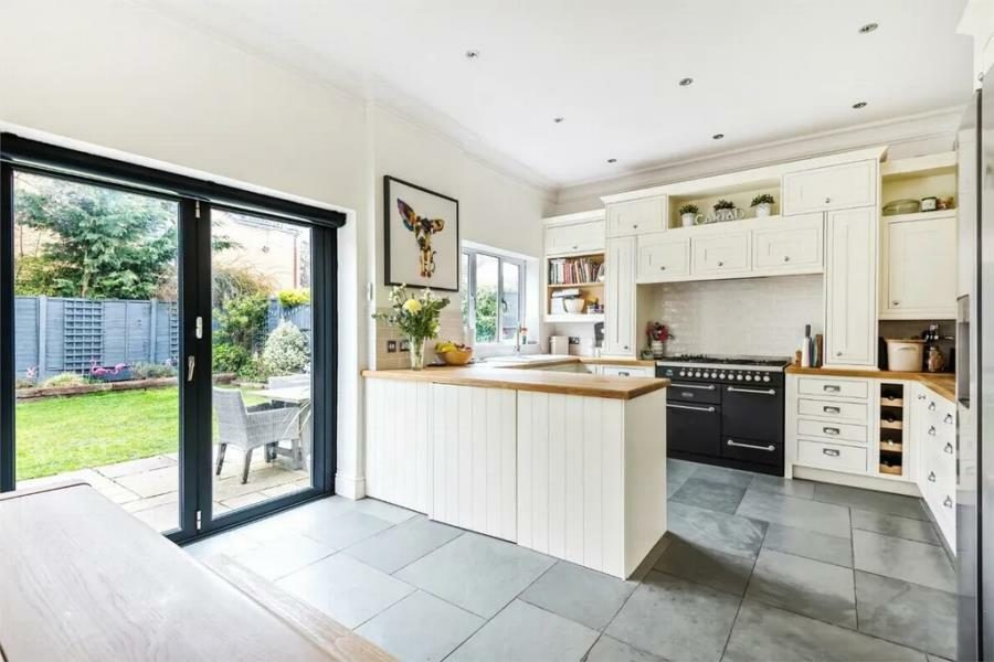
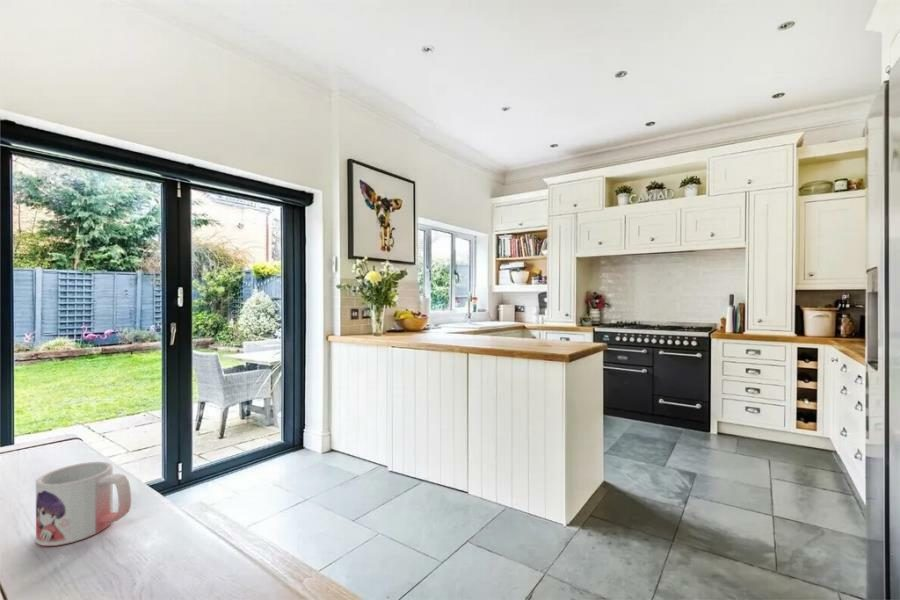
+ mug (87, 500)
